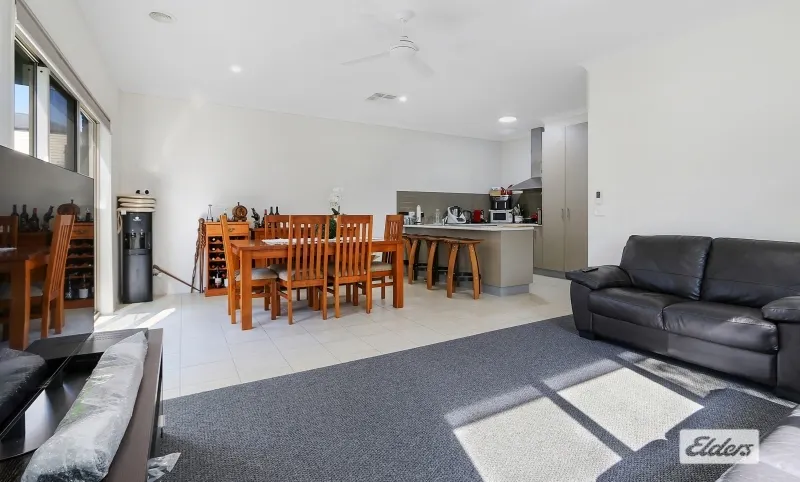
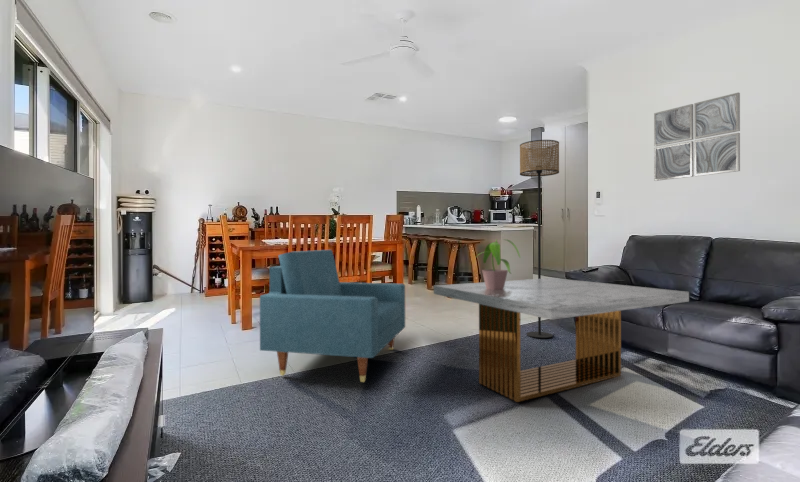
+ coffee table (551, 319)
+ potted plant (493, 263)
+ floor lamp (539, 239)
+ wall art (694, 141)
+ armchair (341, 306)
